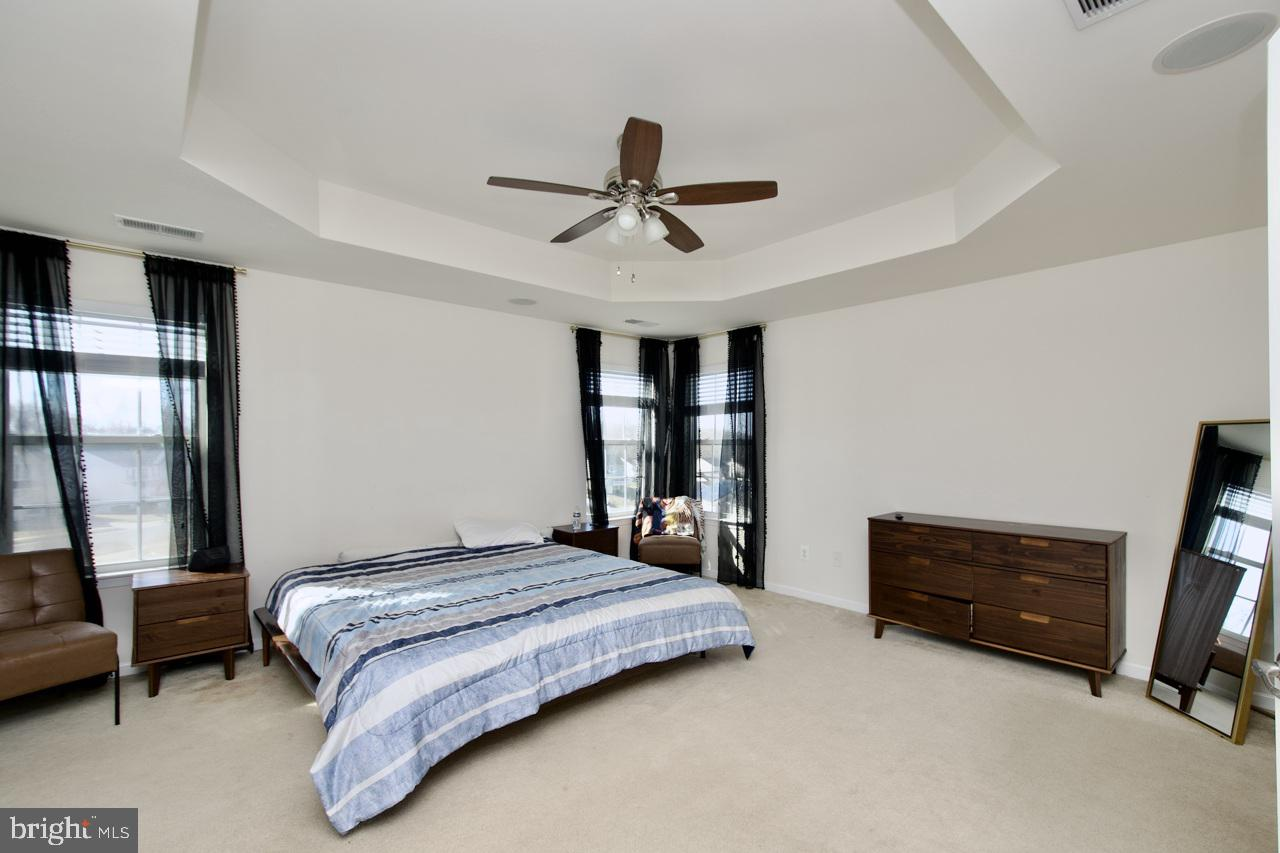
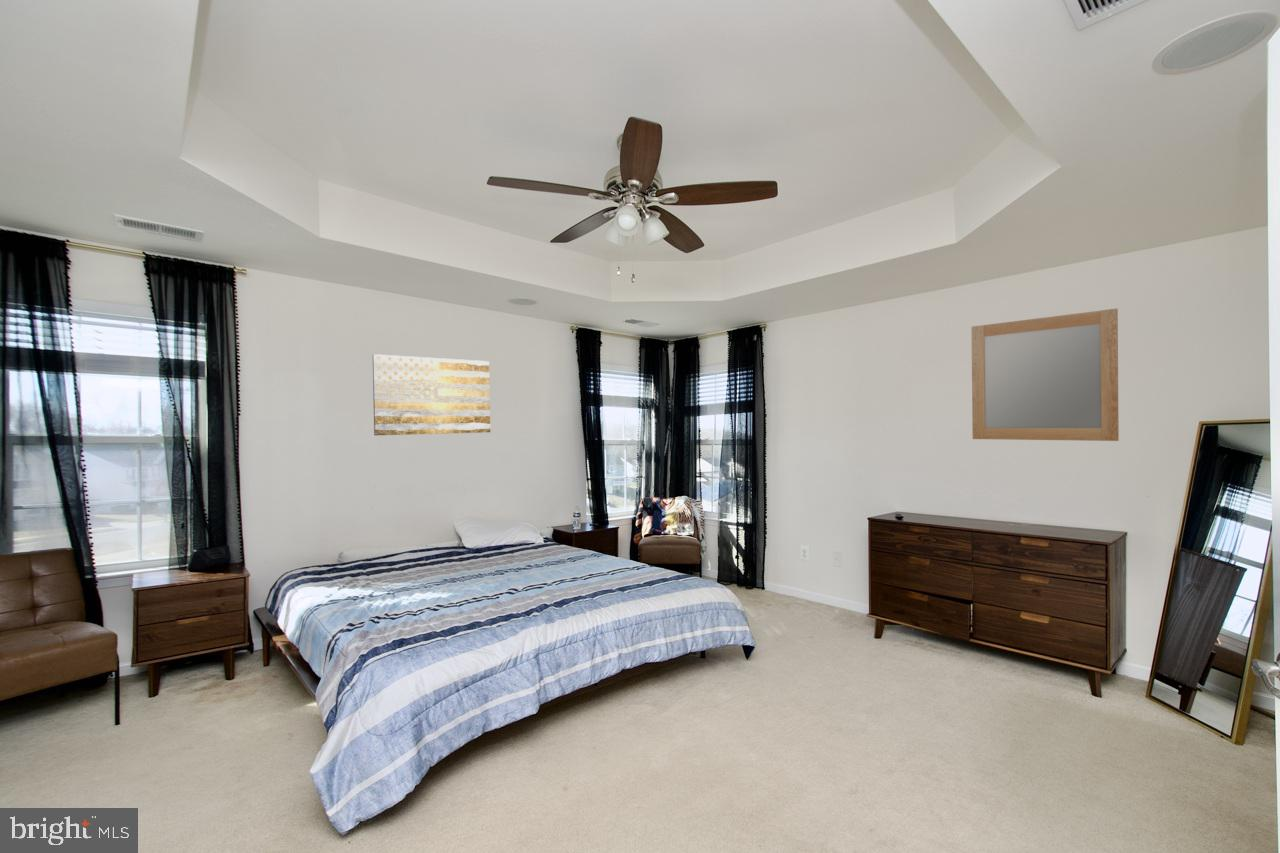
+ wall art (435, 396)
+ home mirror (1039, 379)
